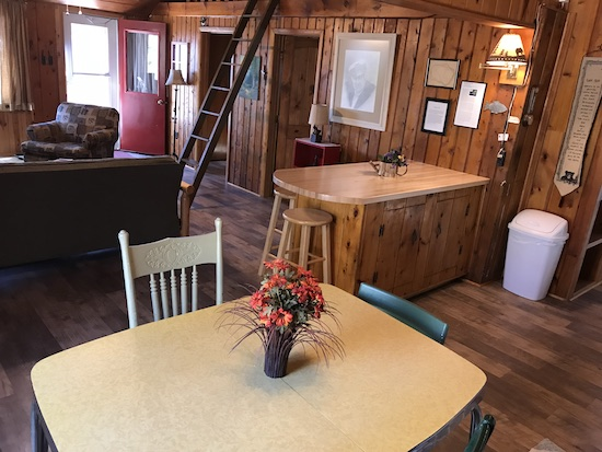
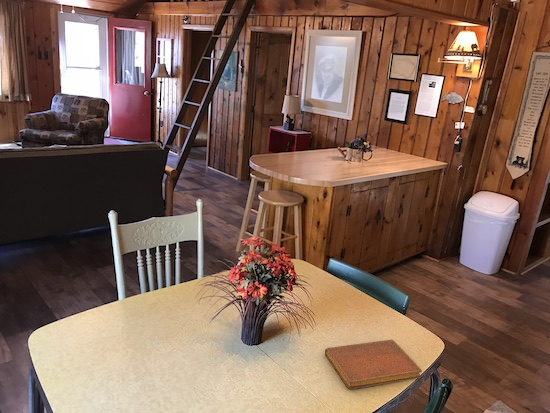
+ notebook (372, 361)
